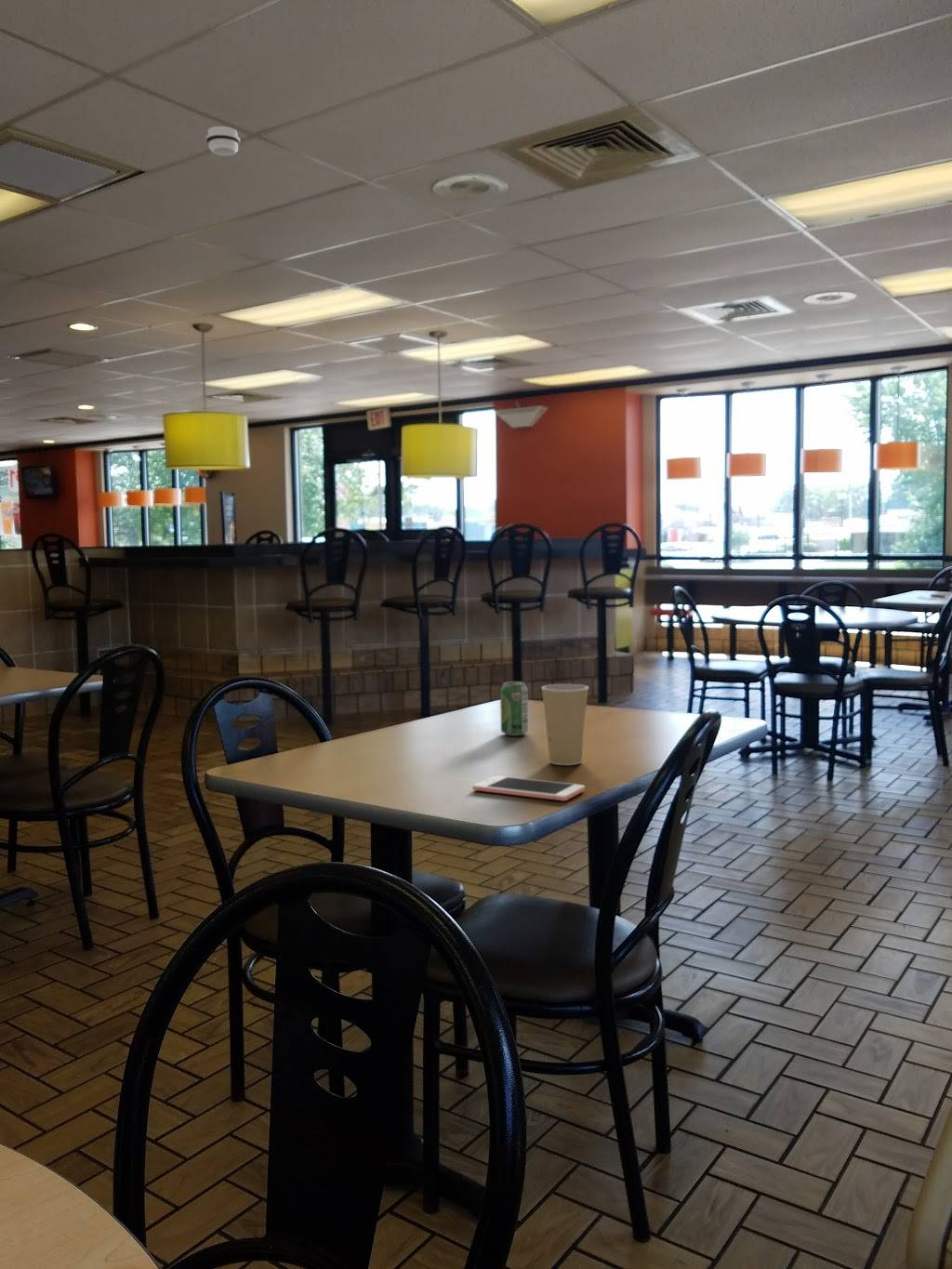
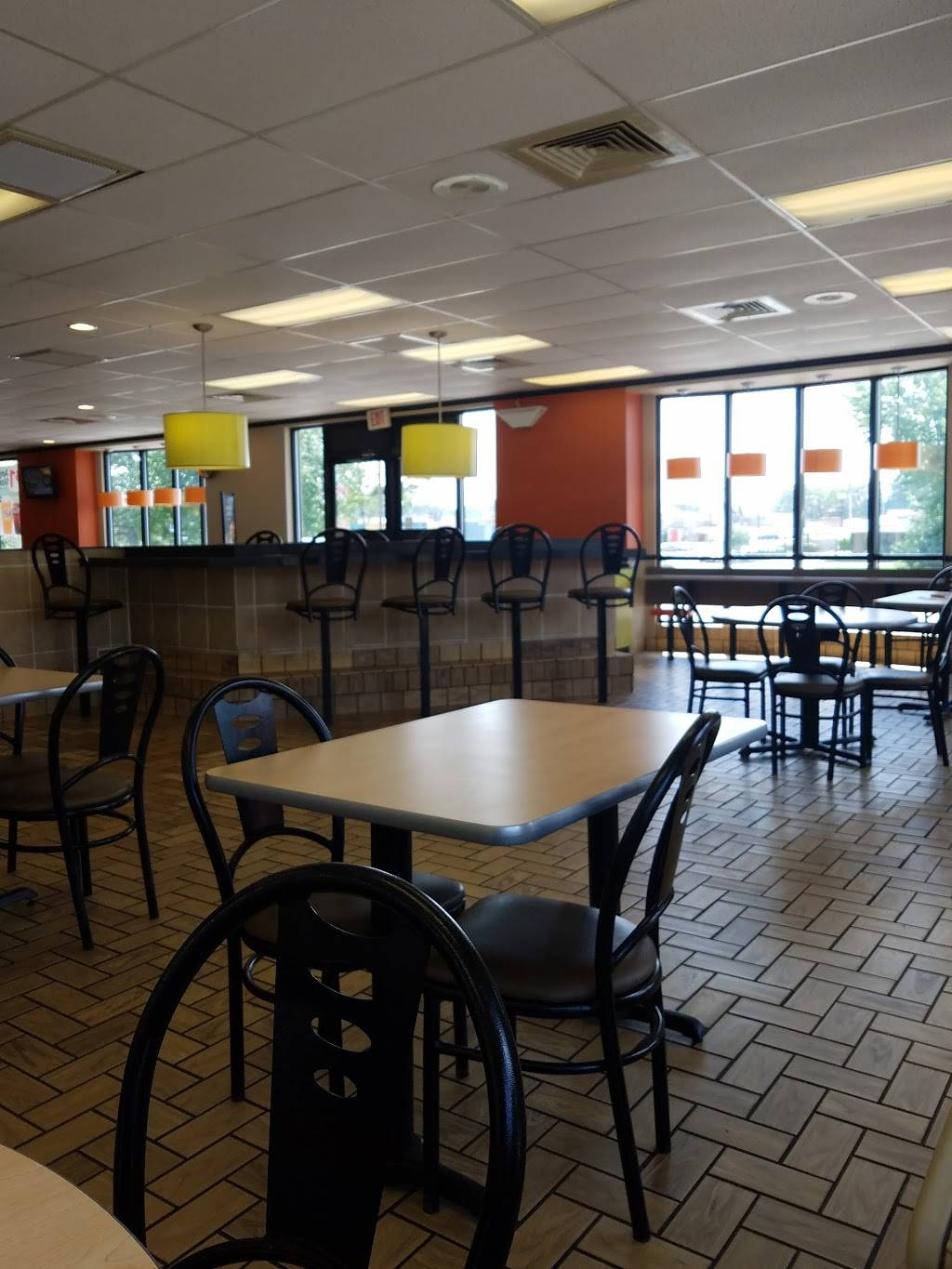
- beverage can (514, 707)
- paper cup (565, 724)
- smoke detector (223, 141)
- cell phone (528, 787)
